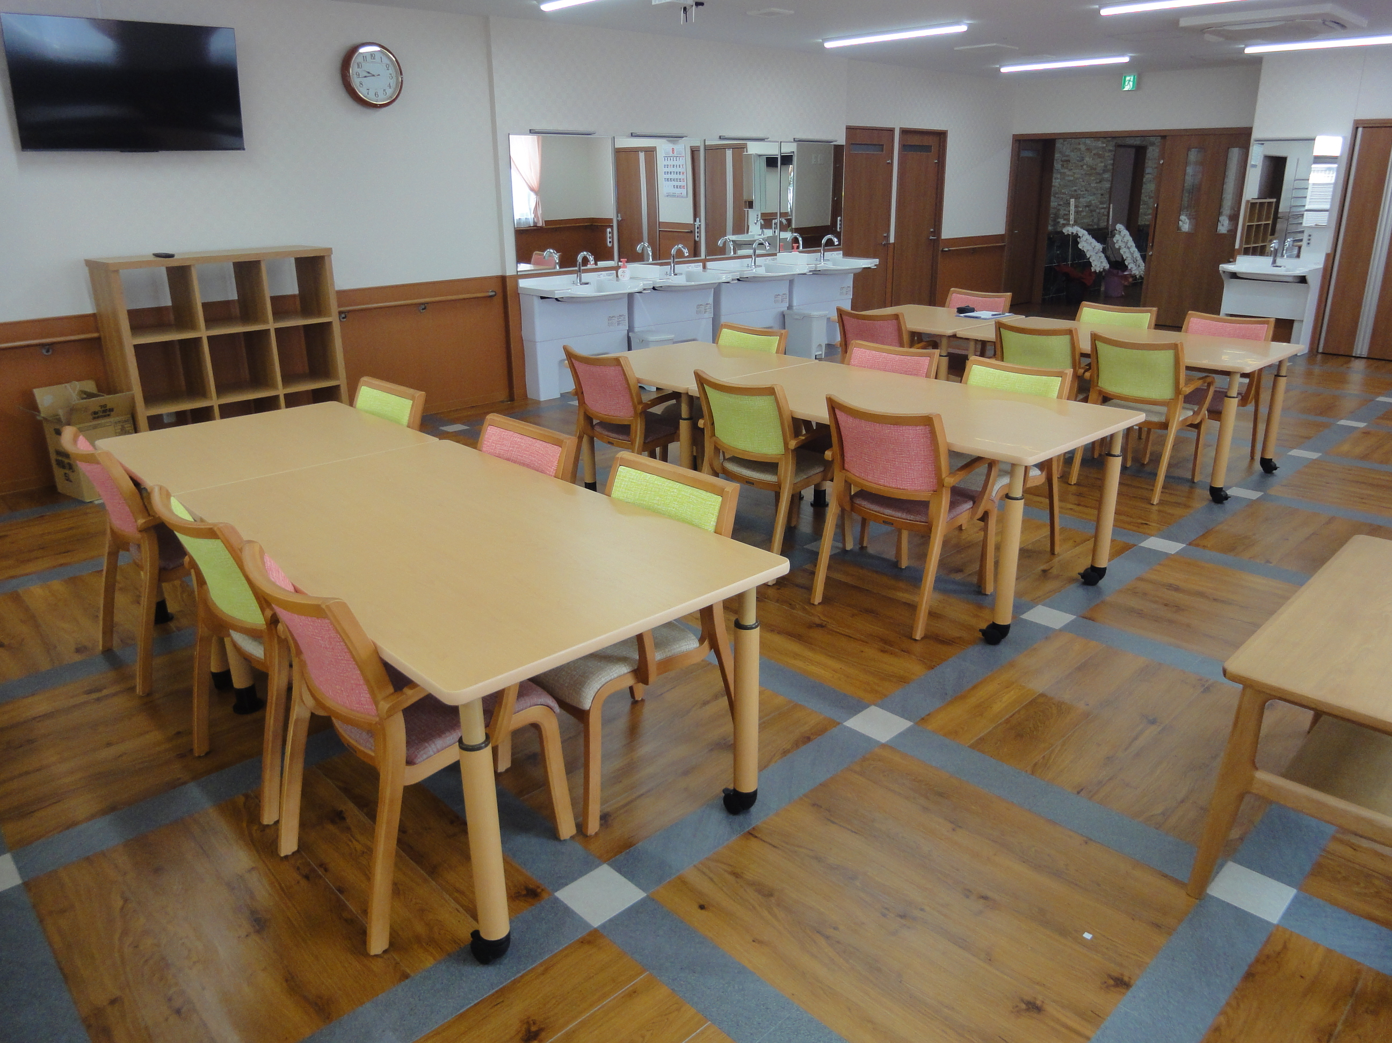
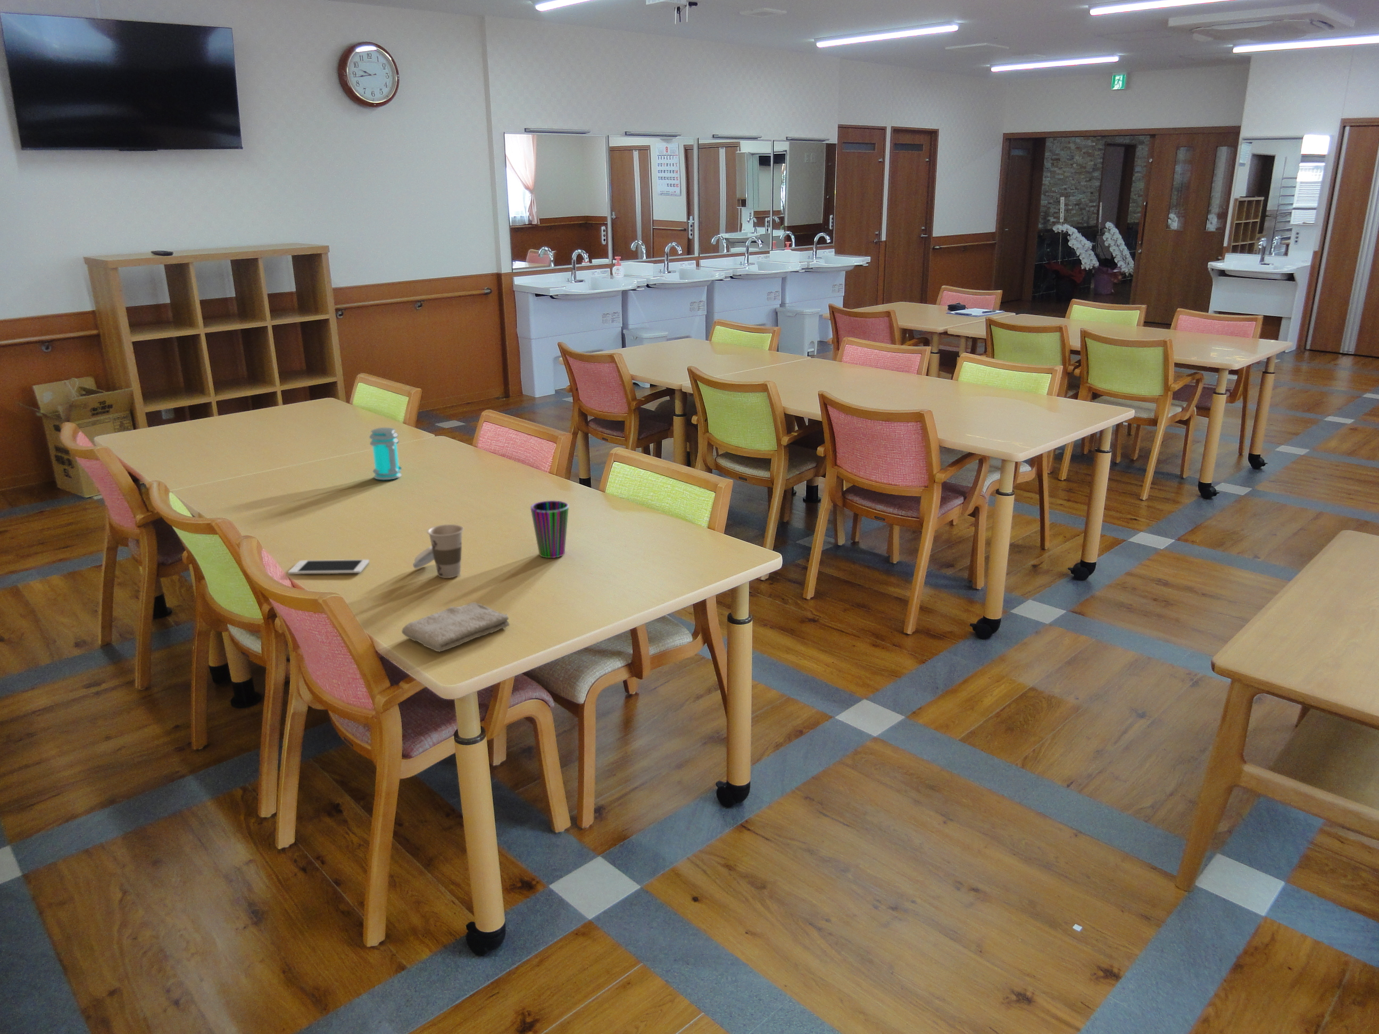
+ cup (439, 550)
+ washcloth (457, 625)
+ jar (385, 453)
+ cell phone (329, 567)
+ cup (551, 530)
